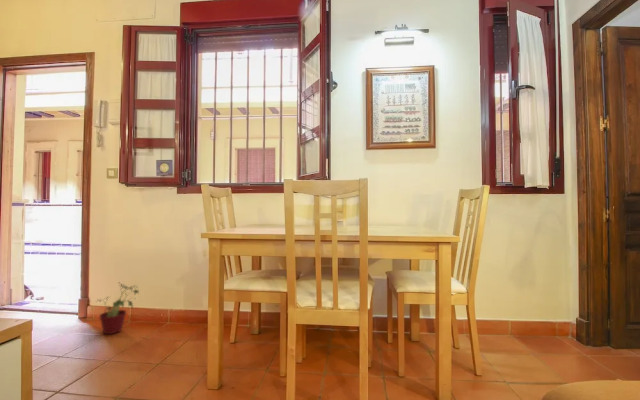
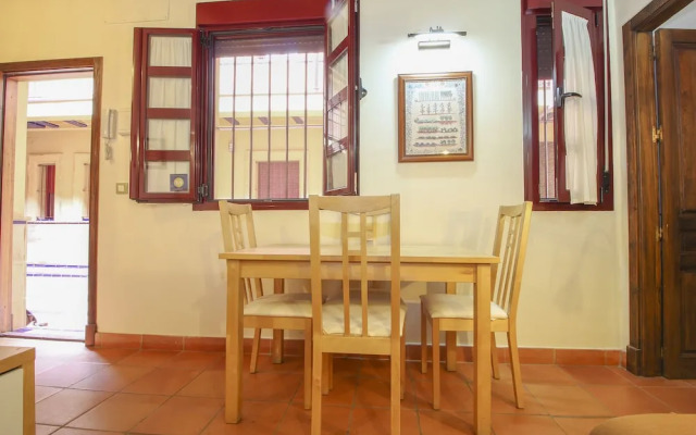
- potted plant (121, 304)
